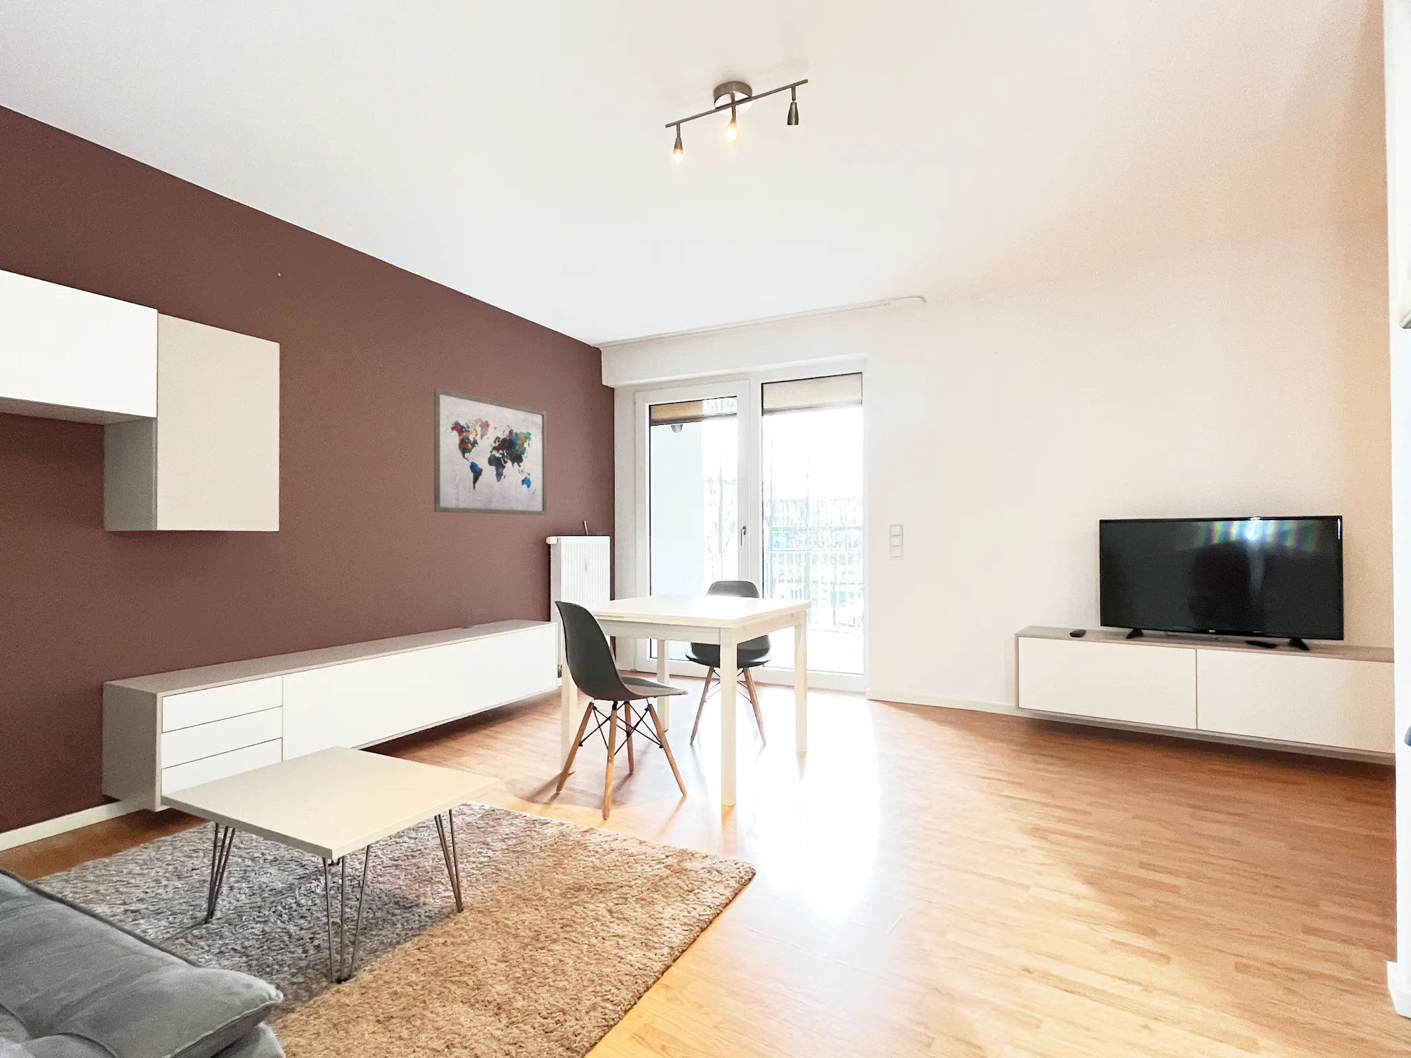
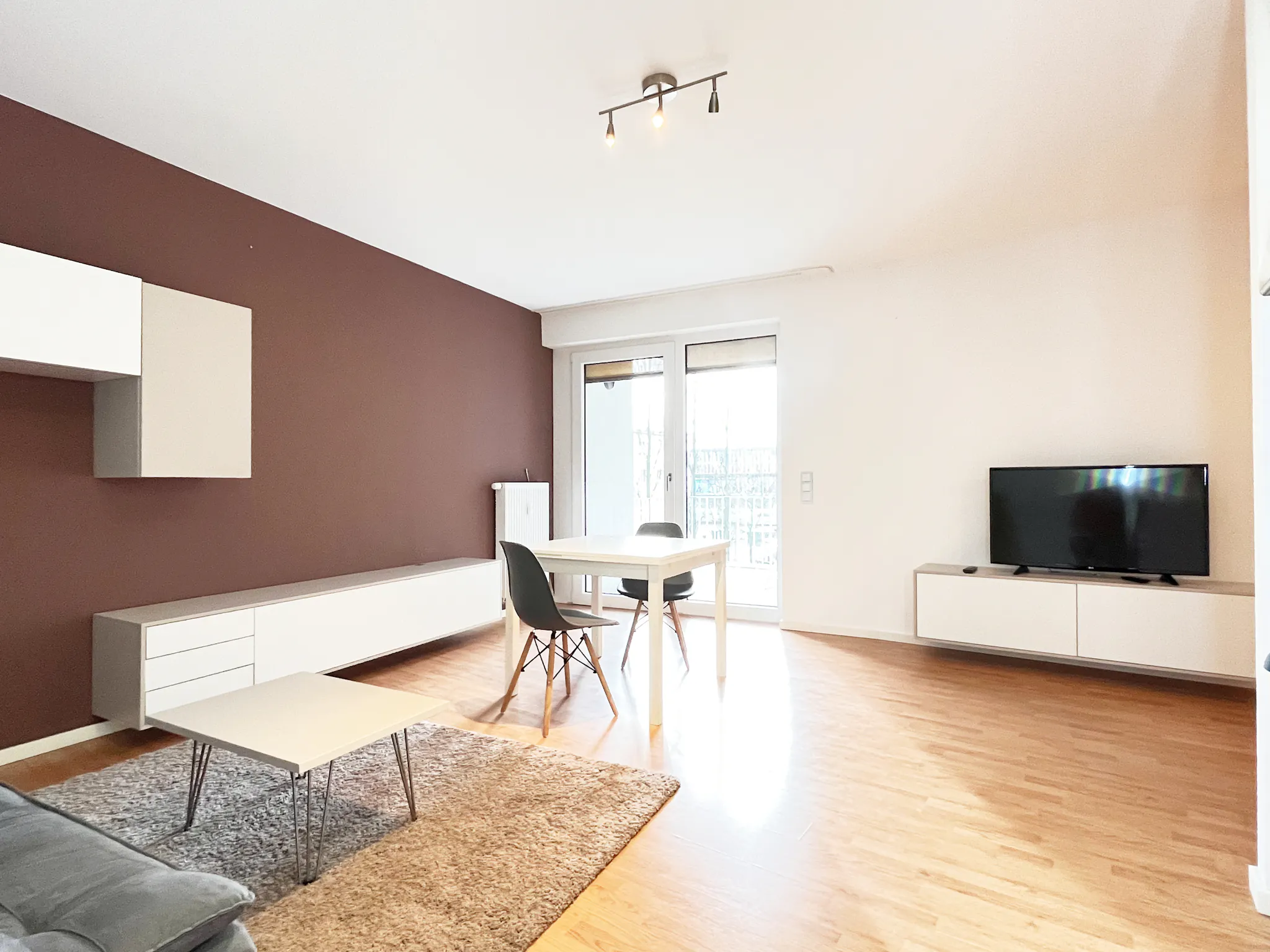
- wall art (494, 457)
